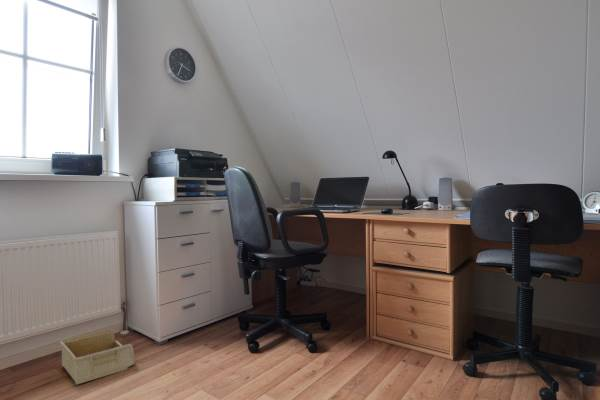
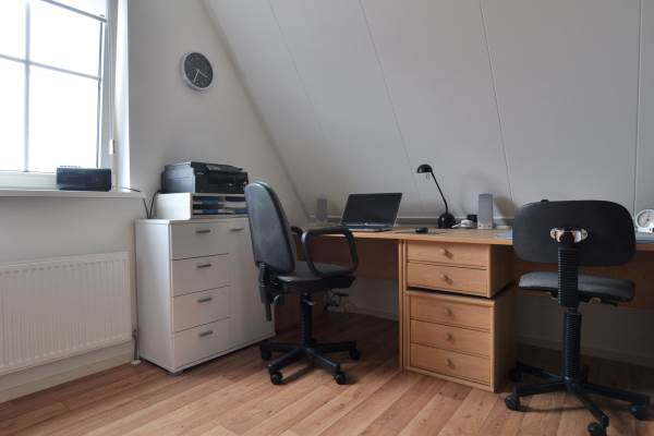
- storage bin (97, 354)
